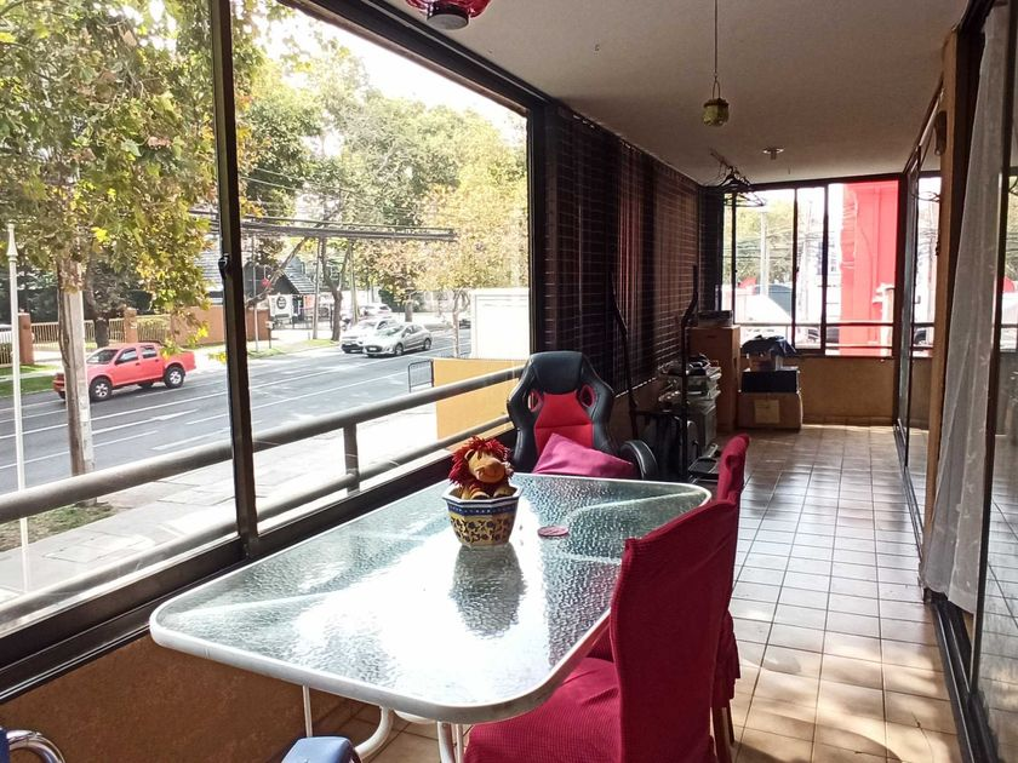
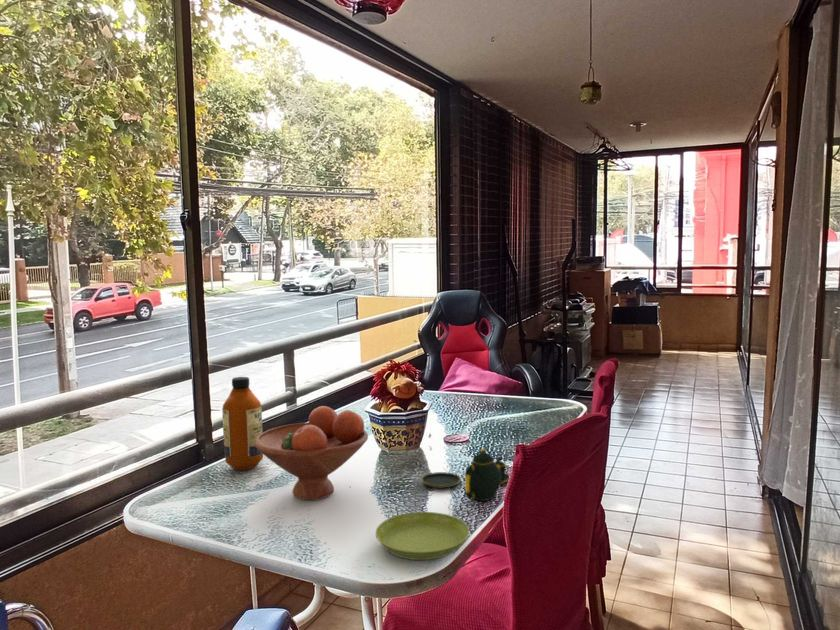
+ fruit bowl (312, 453)
+ saucer (422, 537)
+ teapot (472, 461)
+ bottle (242, 422)
